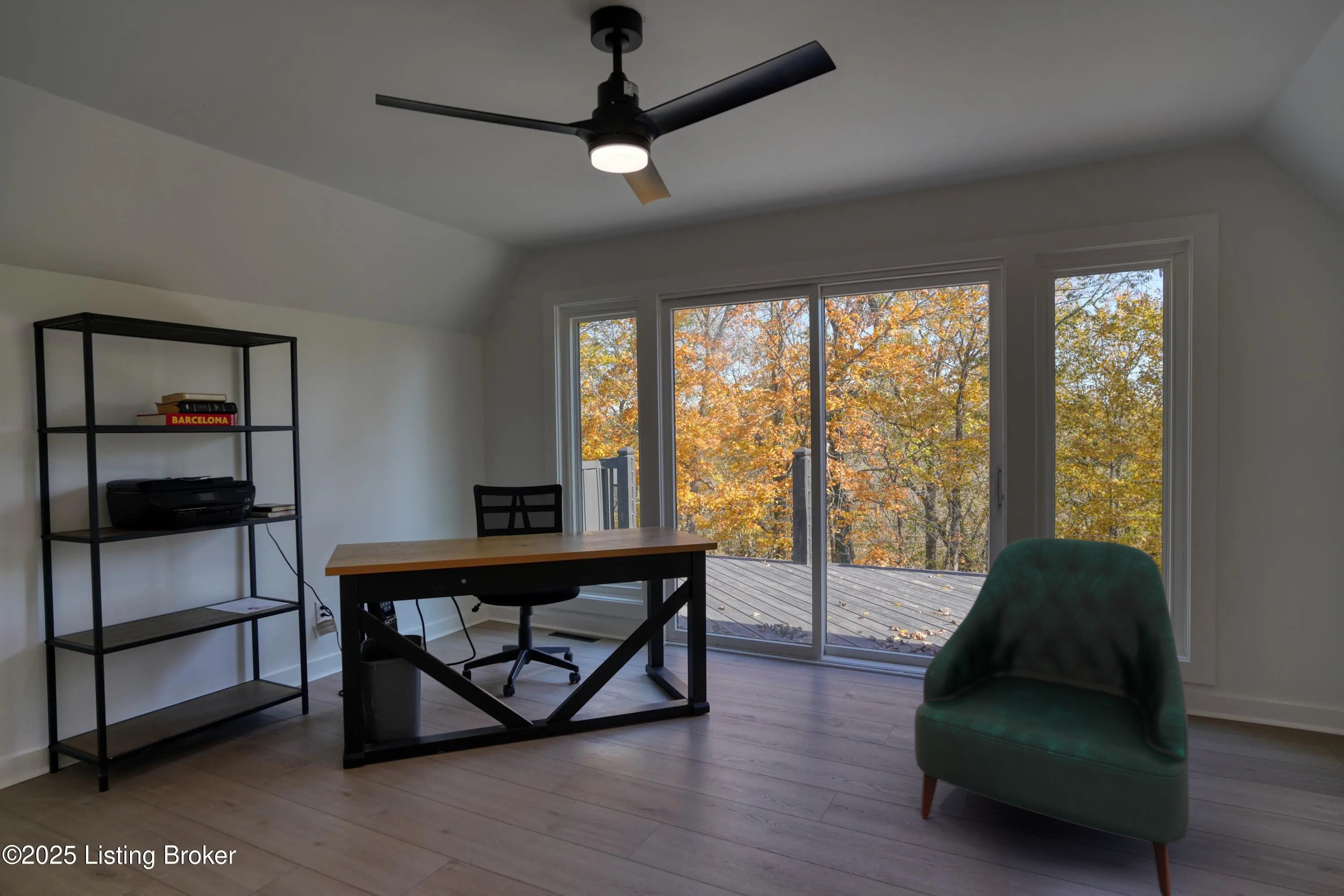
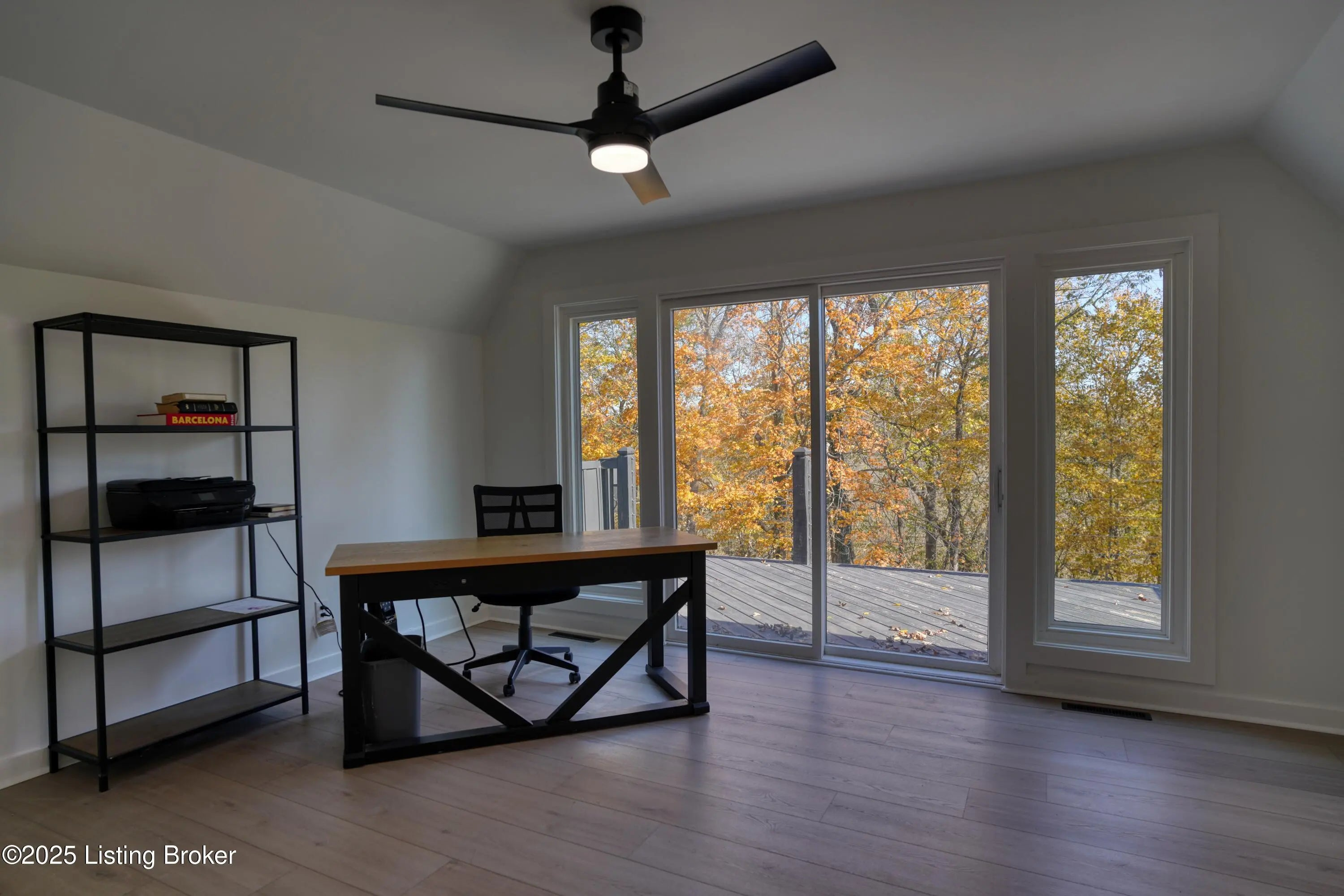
- armchair (1056, 680)
